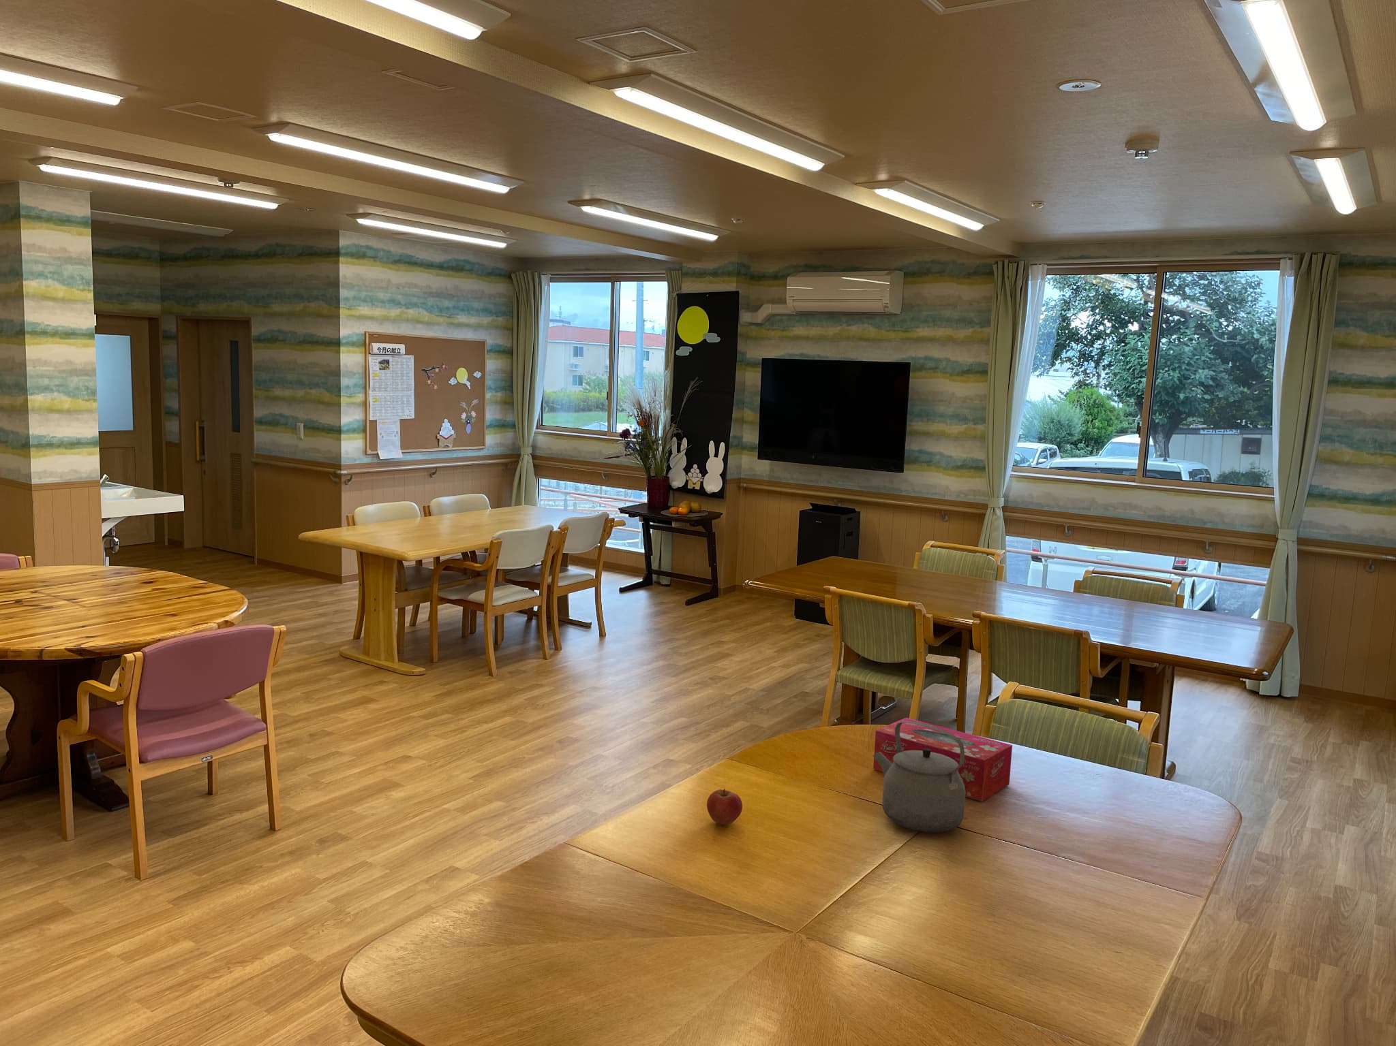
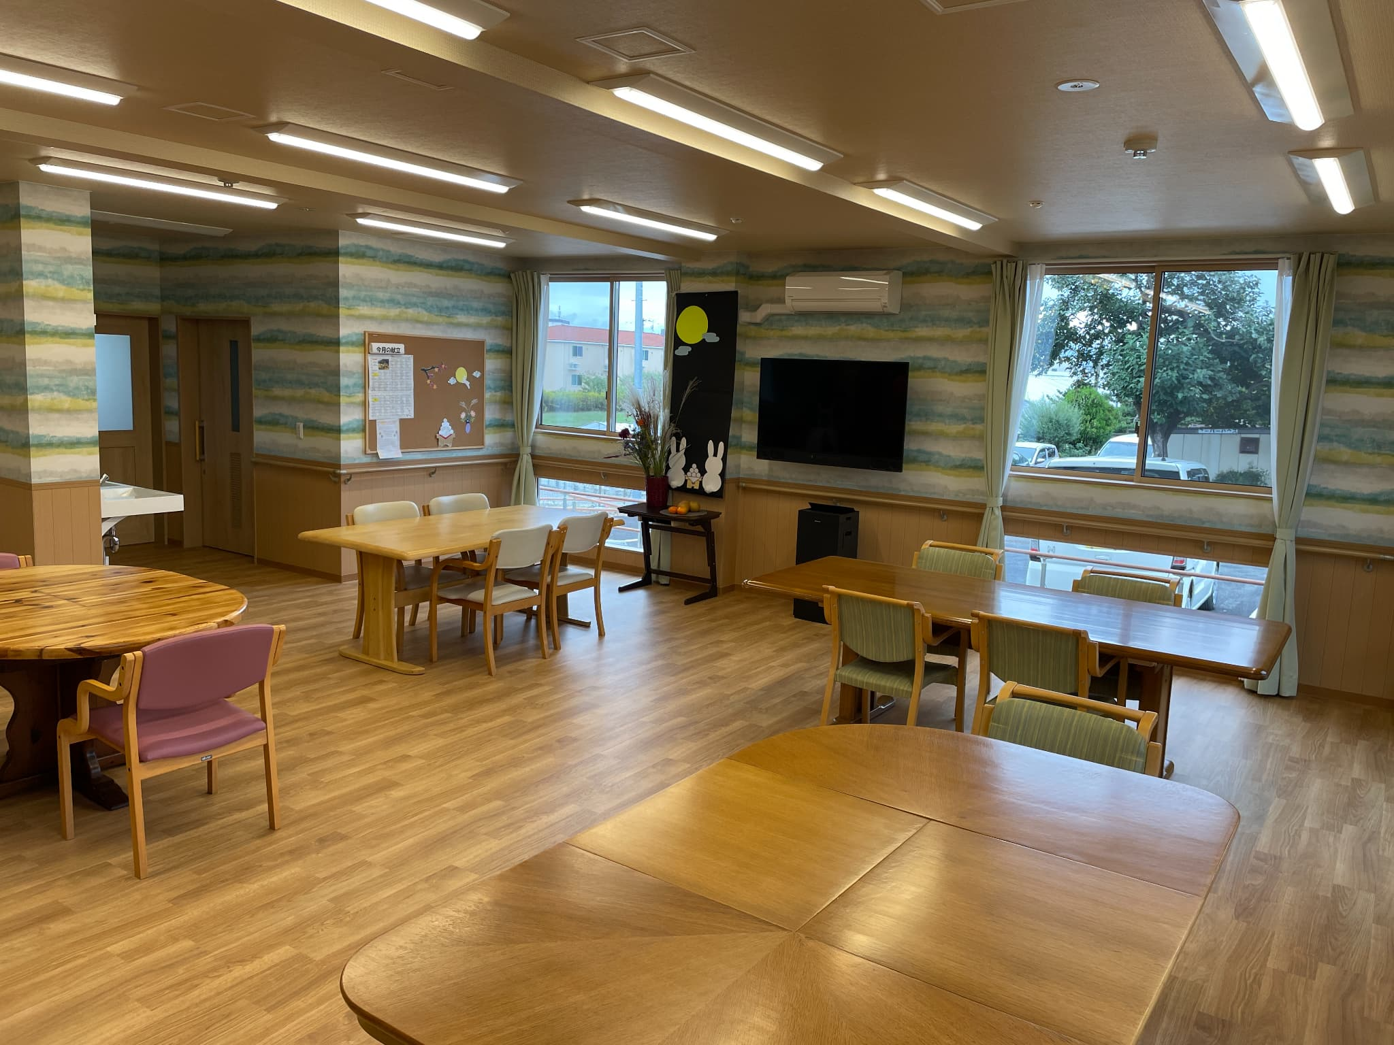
- tissue box (943, 755)
- apple (724, 804)
- tea kettle (916, 770)
